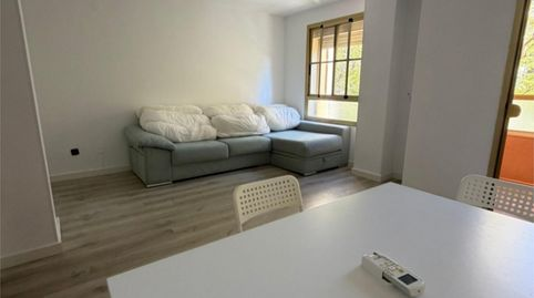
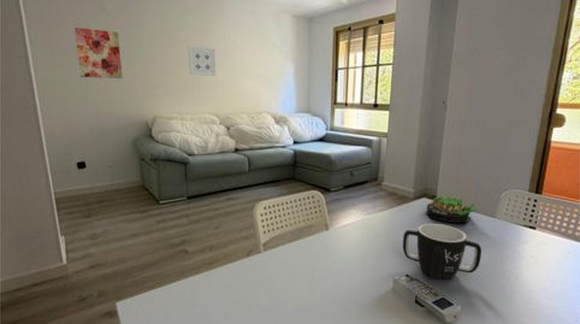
+ mug (439, 251)
+ wall art (202, 61)
+ wall art (99, 54)
+ succulent plant (450, 207)
